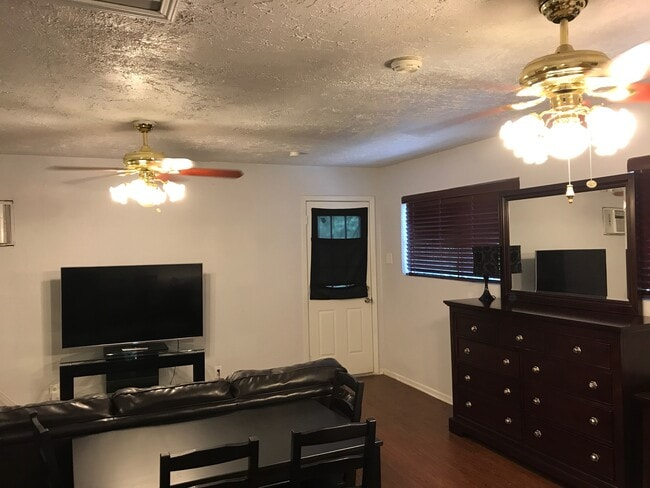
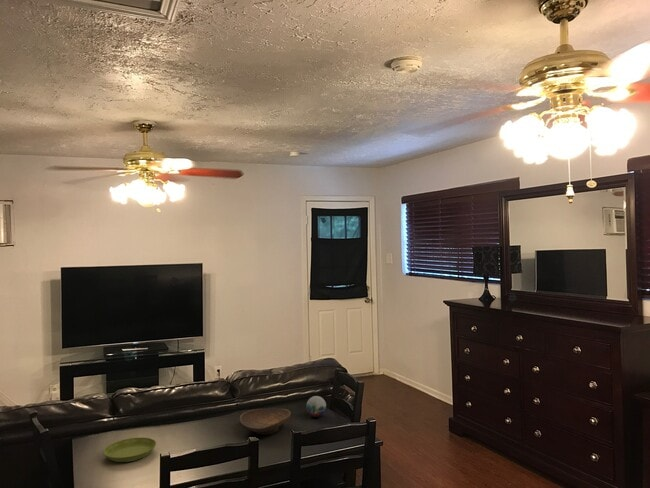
+ decorative bowl (265, 422)
+ saucer (130, 450)
+ decorative orb (316, 406)
